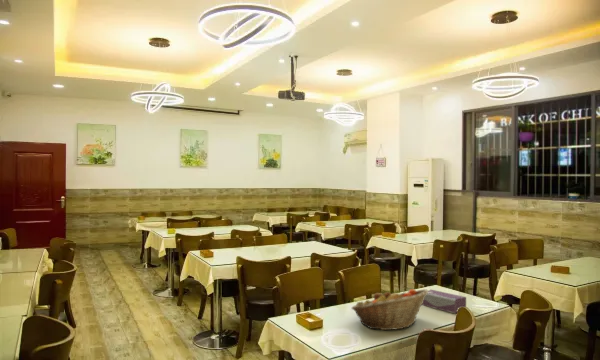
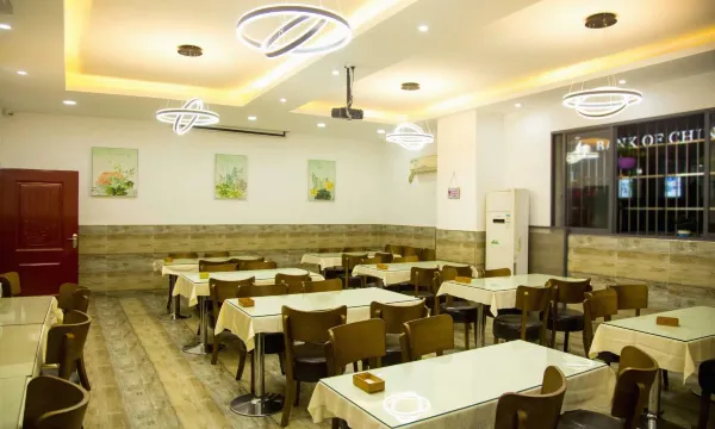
- fruit basket (390, 305)
- tissue box (442, 300)
